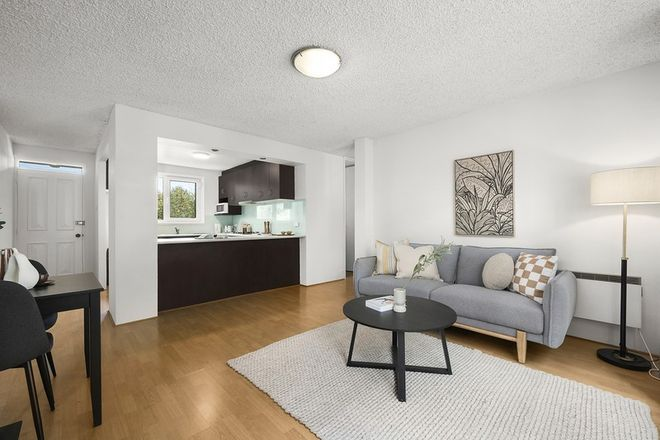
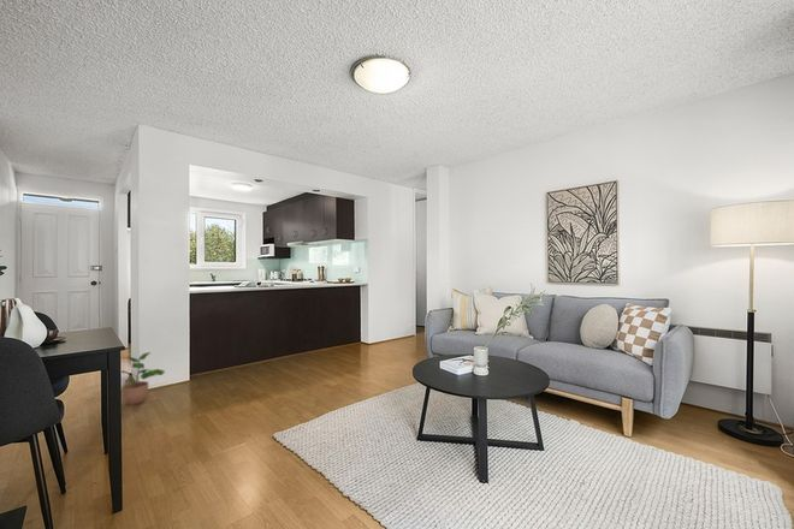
+ potted plant (136, 376)
